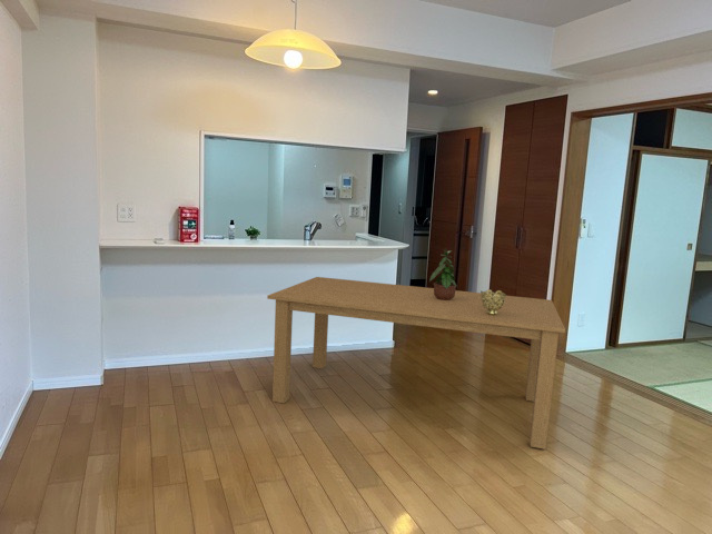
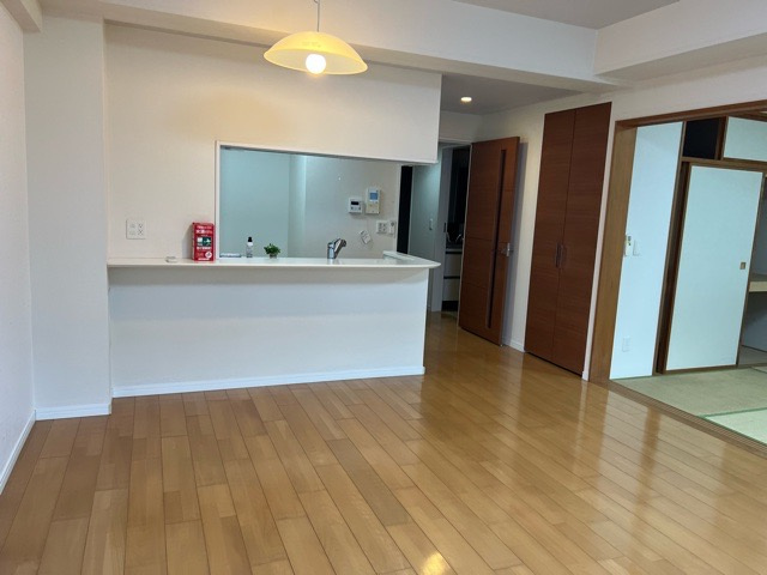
- potted plant (444, 273)
- decorative bowl (492, 303)
- dining table (417, 325)
